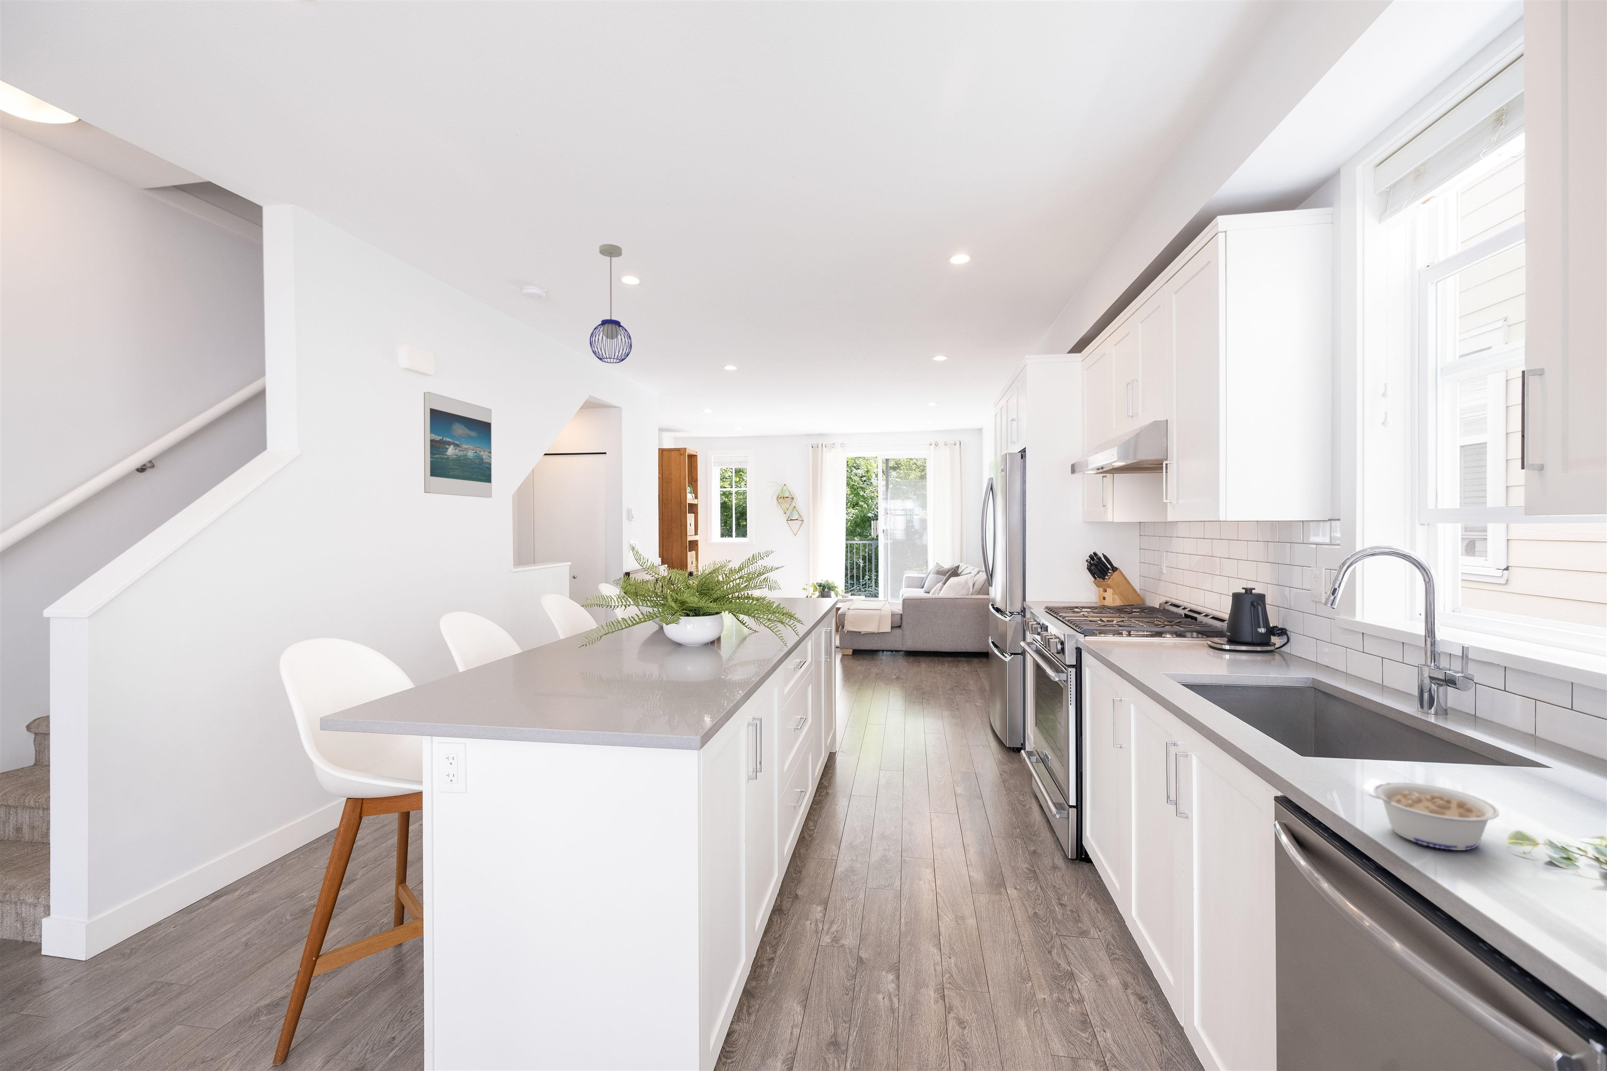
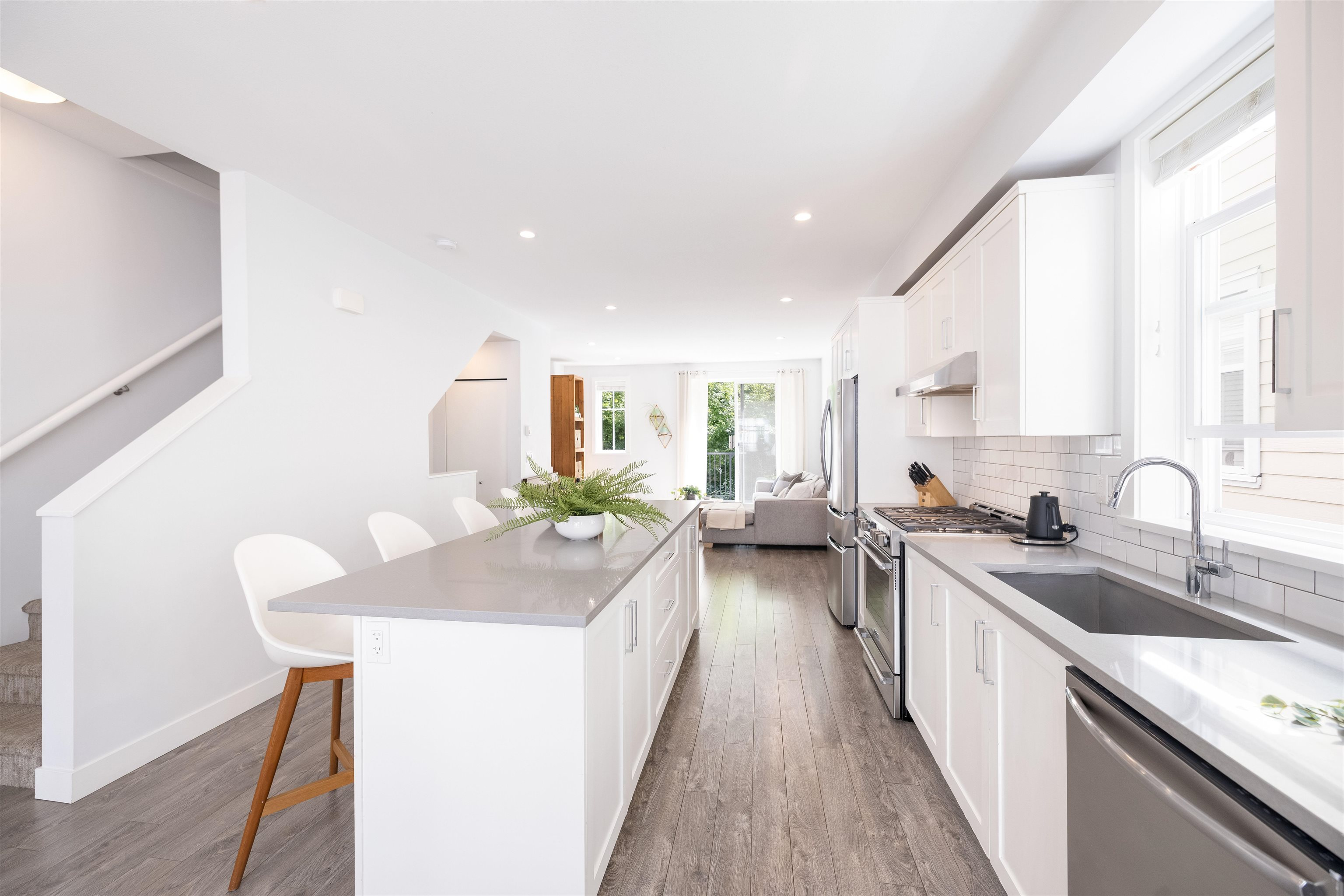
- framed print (460, 448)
- pendant light (611, 305)
- legume (1432, 815)
